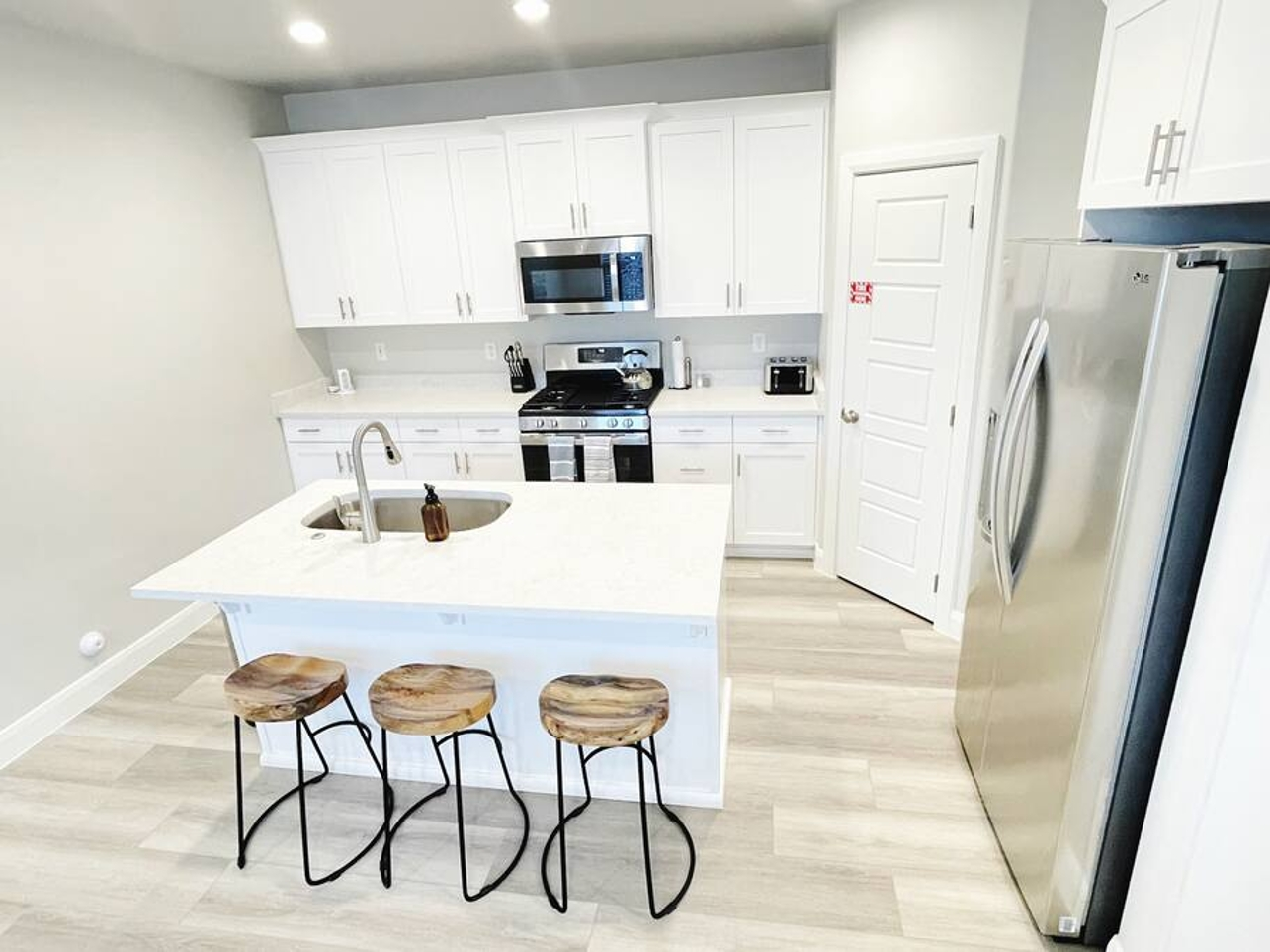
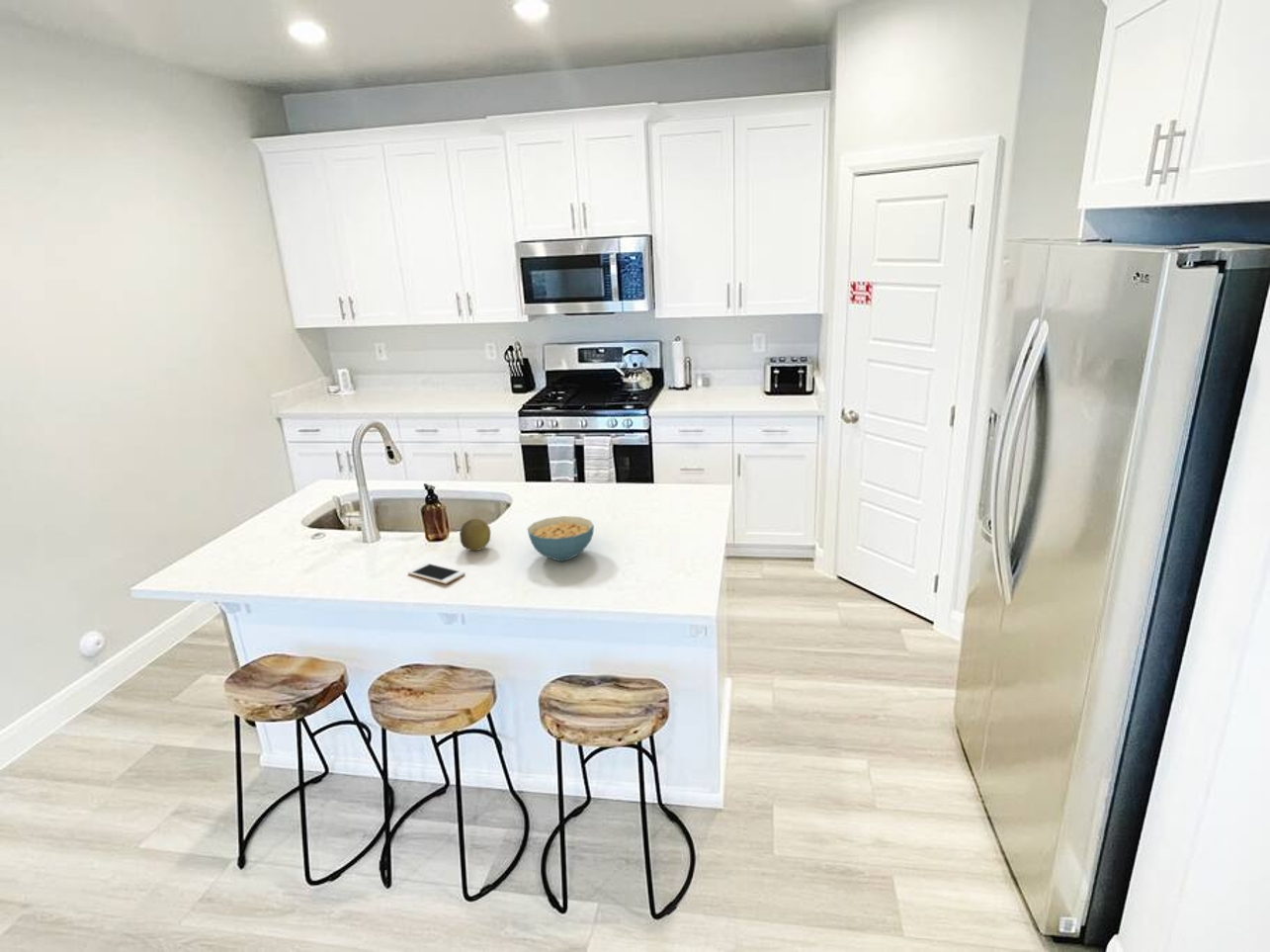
+ cell phone (436, 572)
+ cereal bowl (561, 542)
+ fruit (474, 534)
